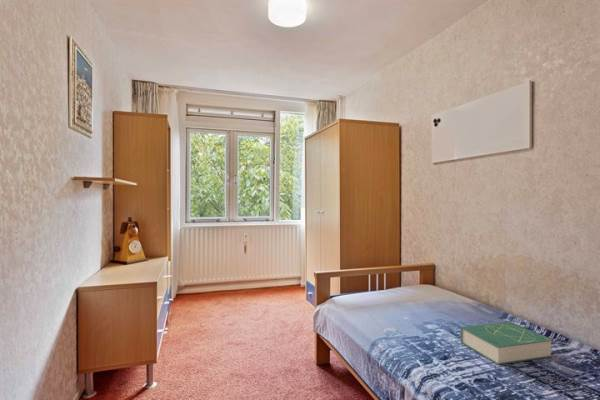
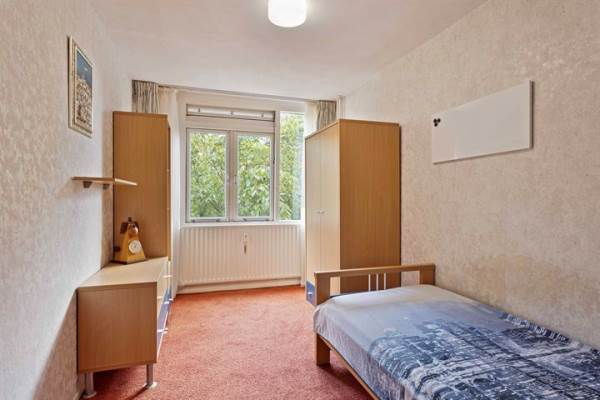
- book (504, 341)
